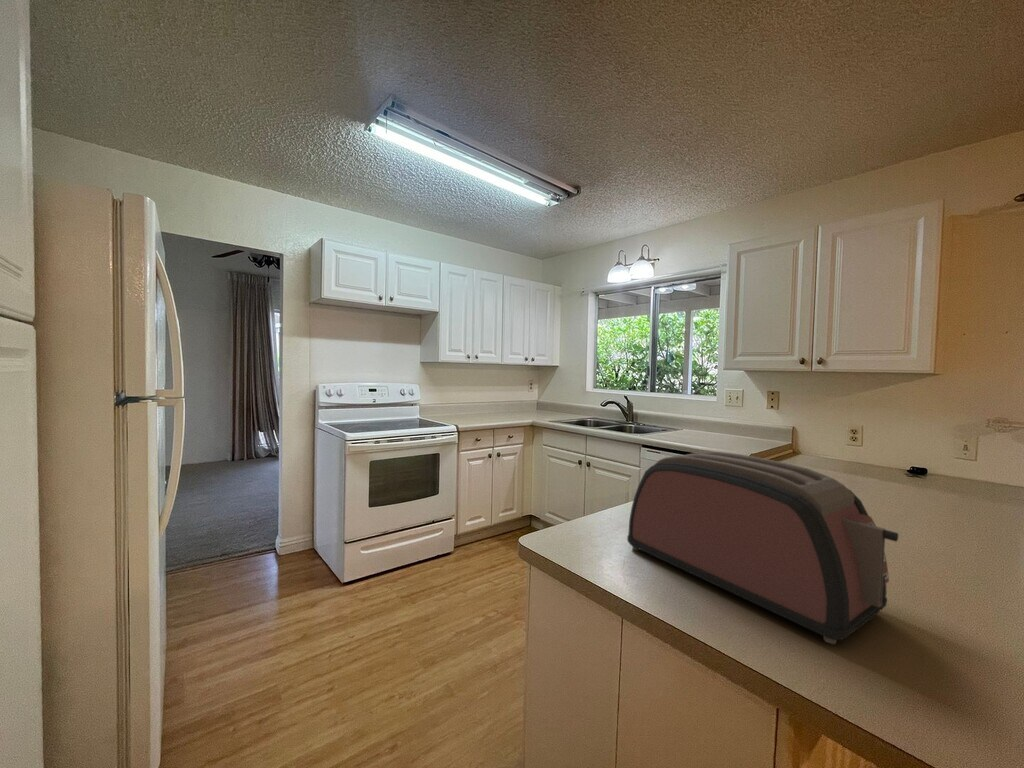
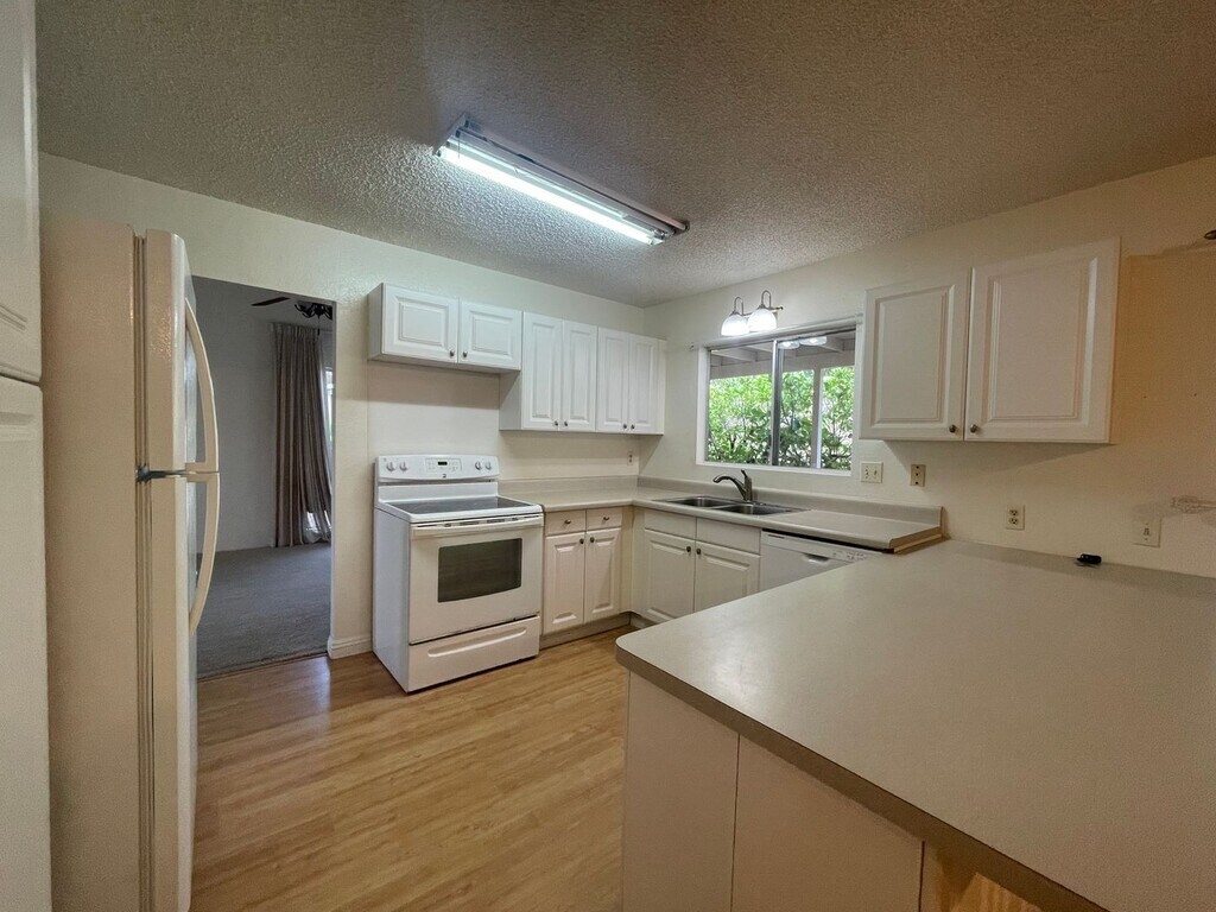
- toaster (746, 520)
